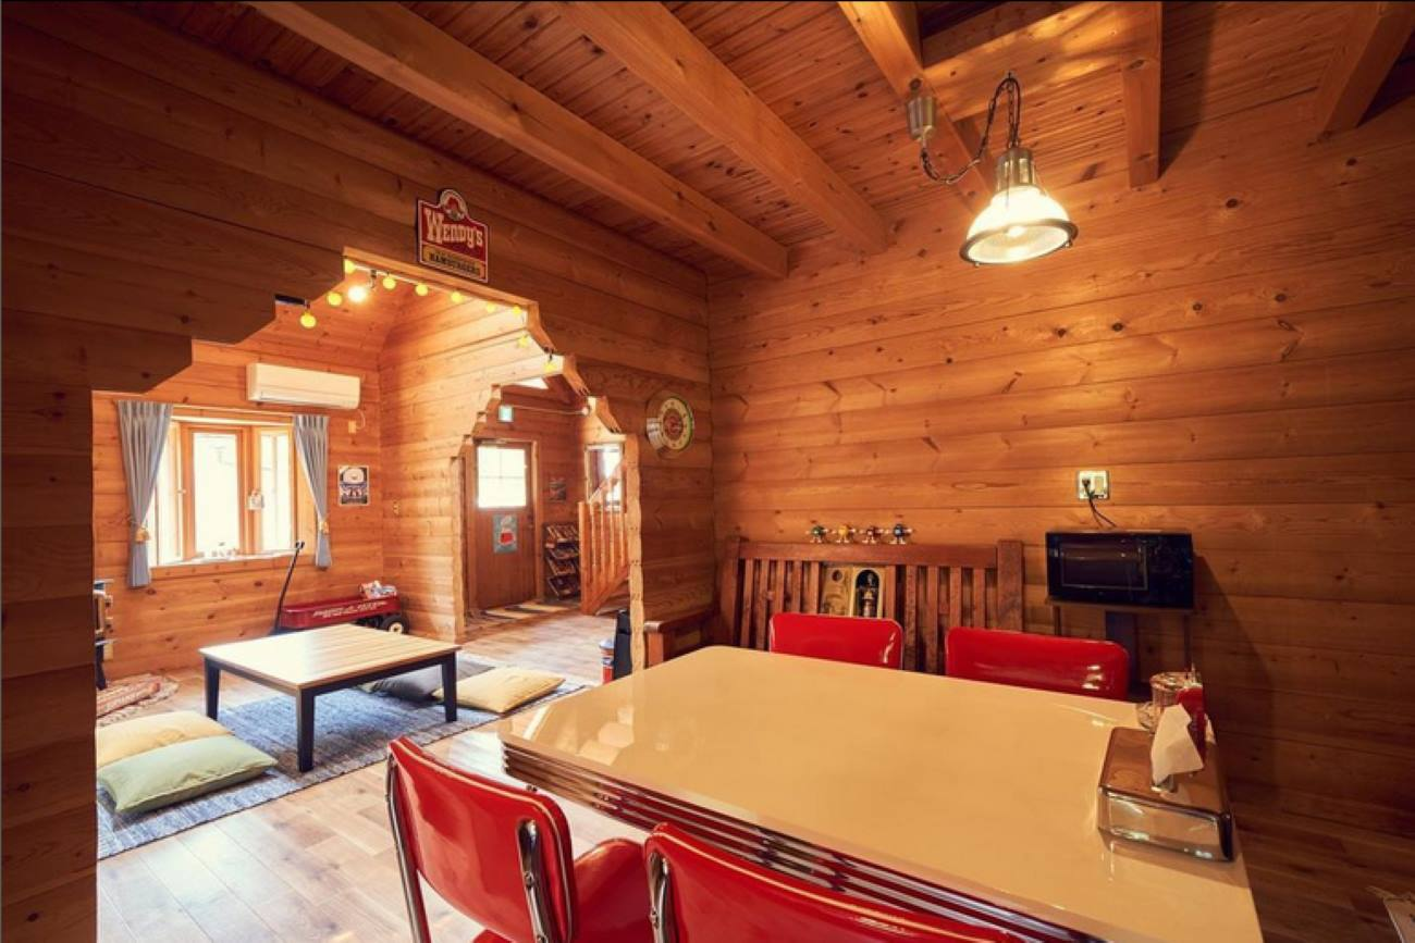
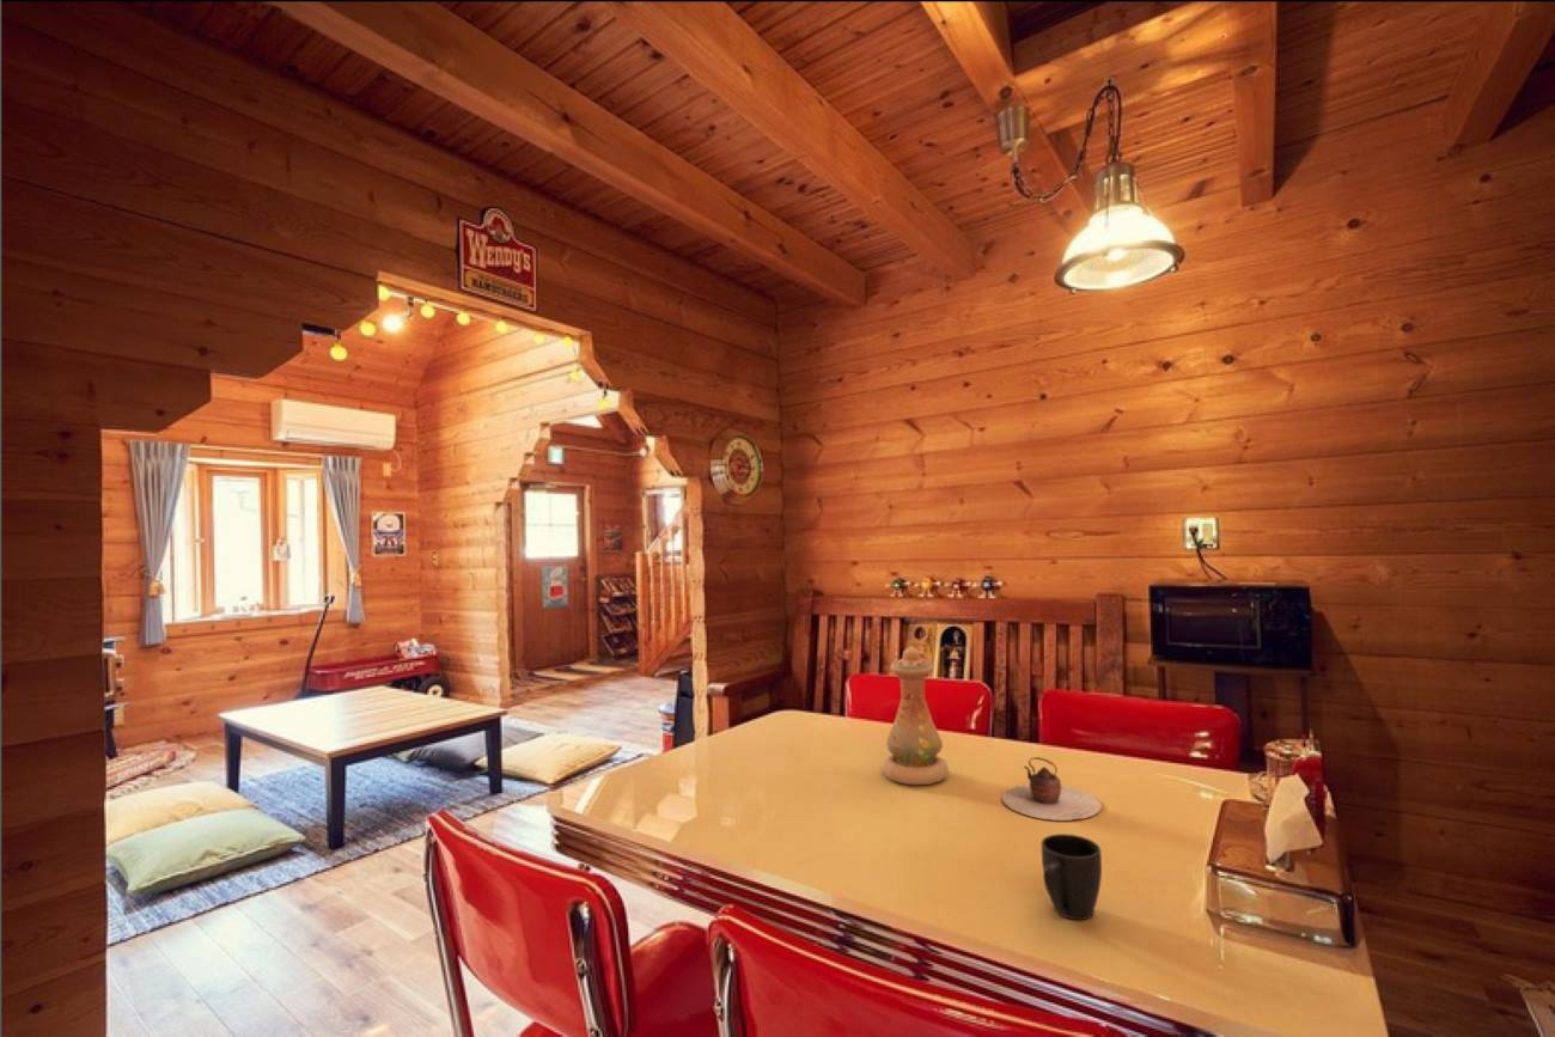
+ mug (1066, 882)
+ teapot (1049, 780)
+ vase (913, 710)
